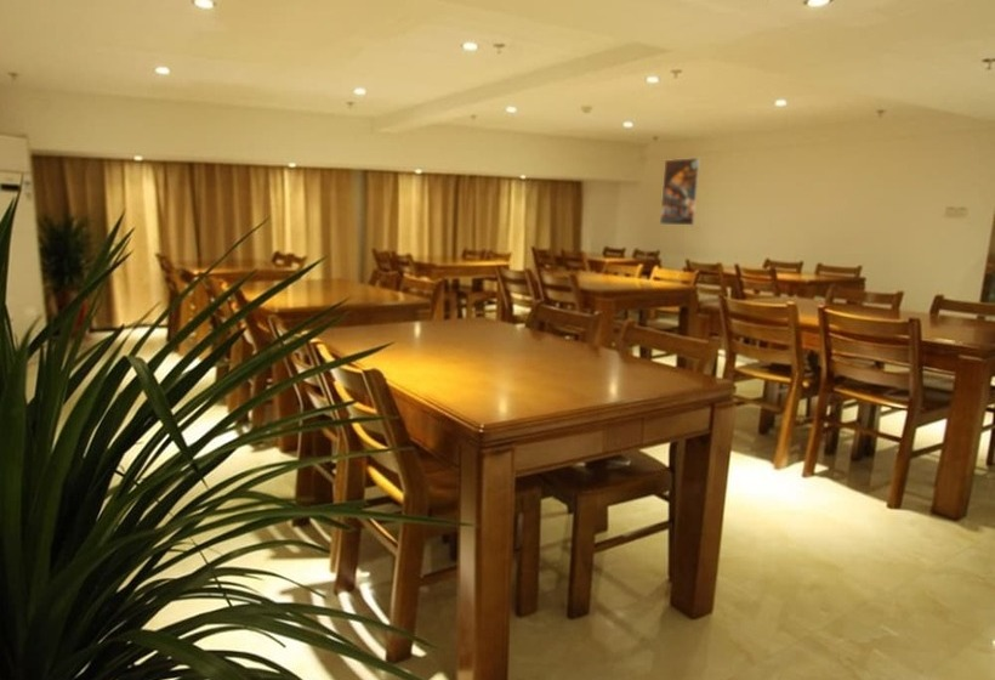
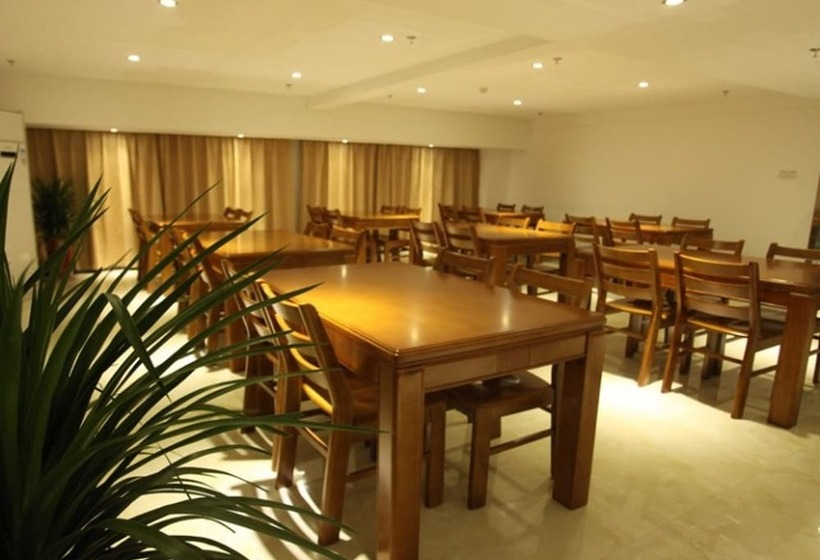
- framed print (680, 192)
